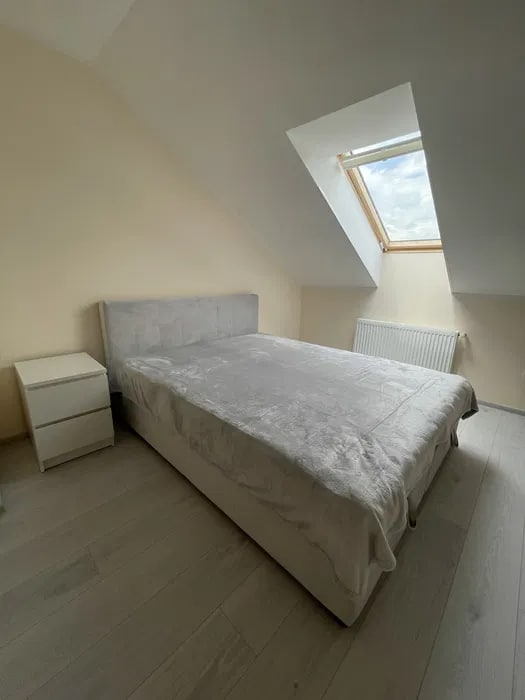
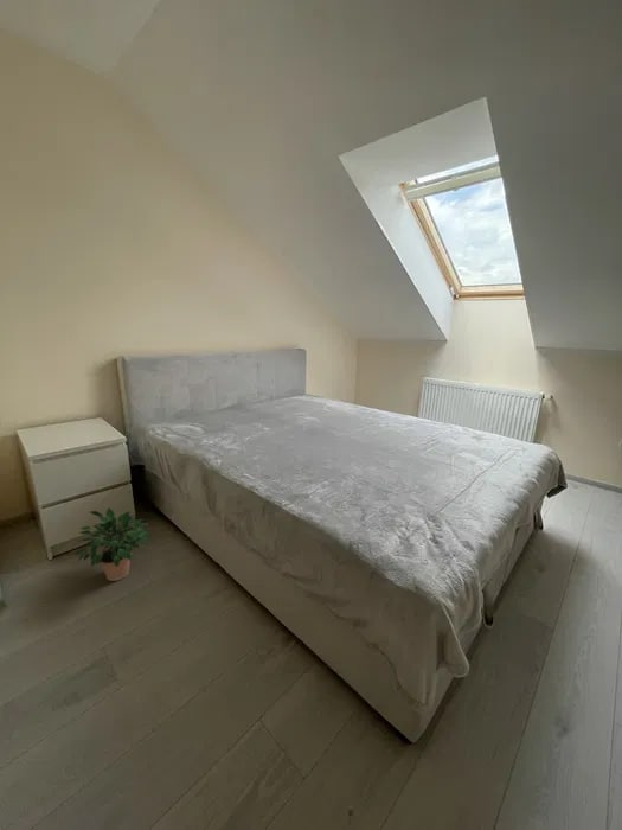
+ potted plant (118, 543)
